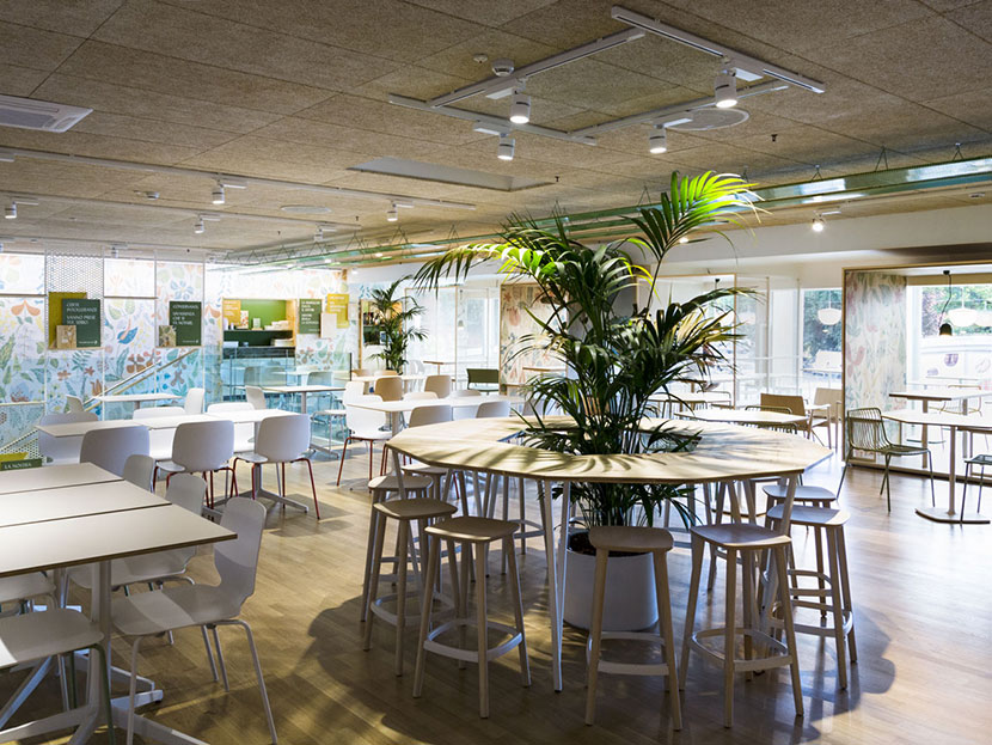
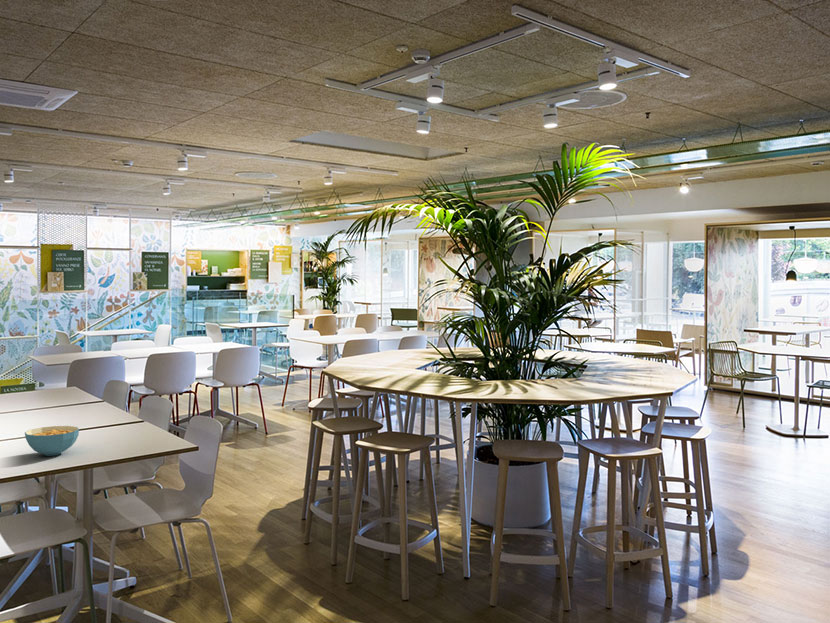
+ cereal bowl (52, 442)
